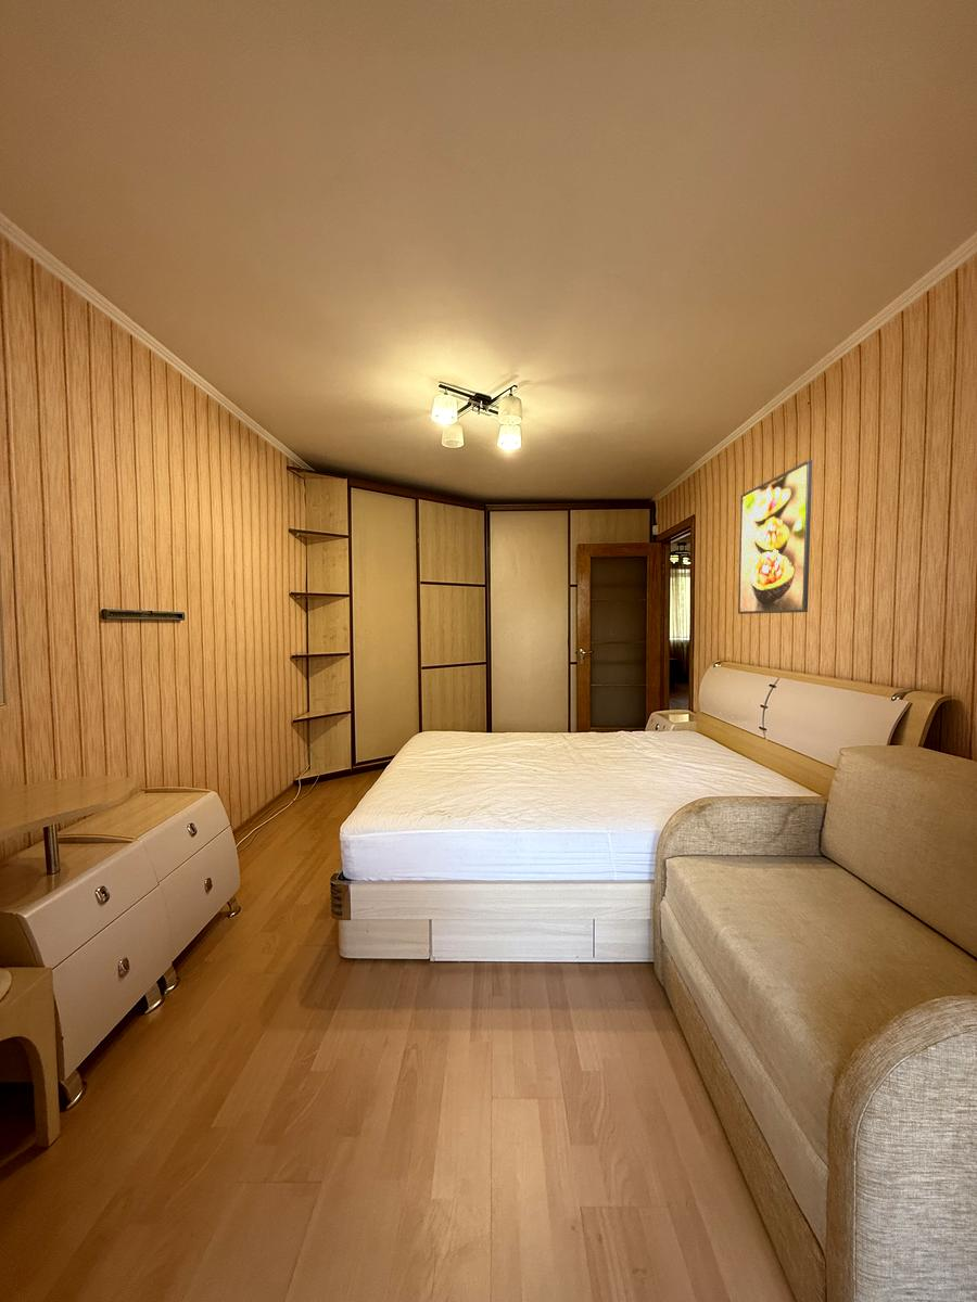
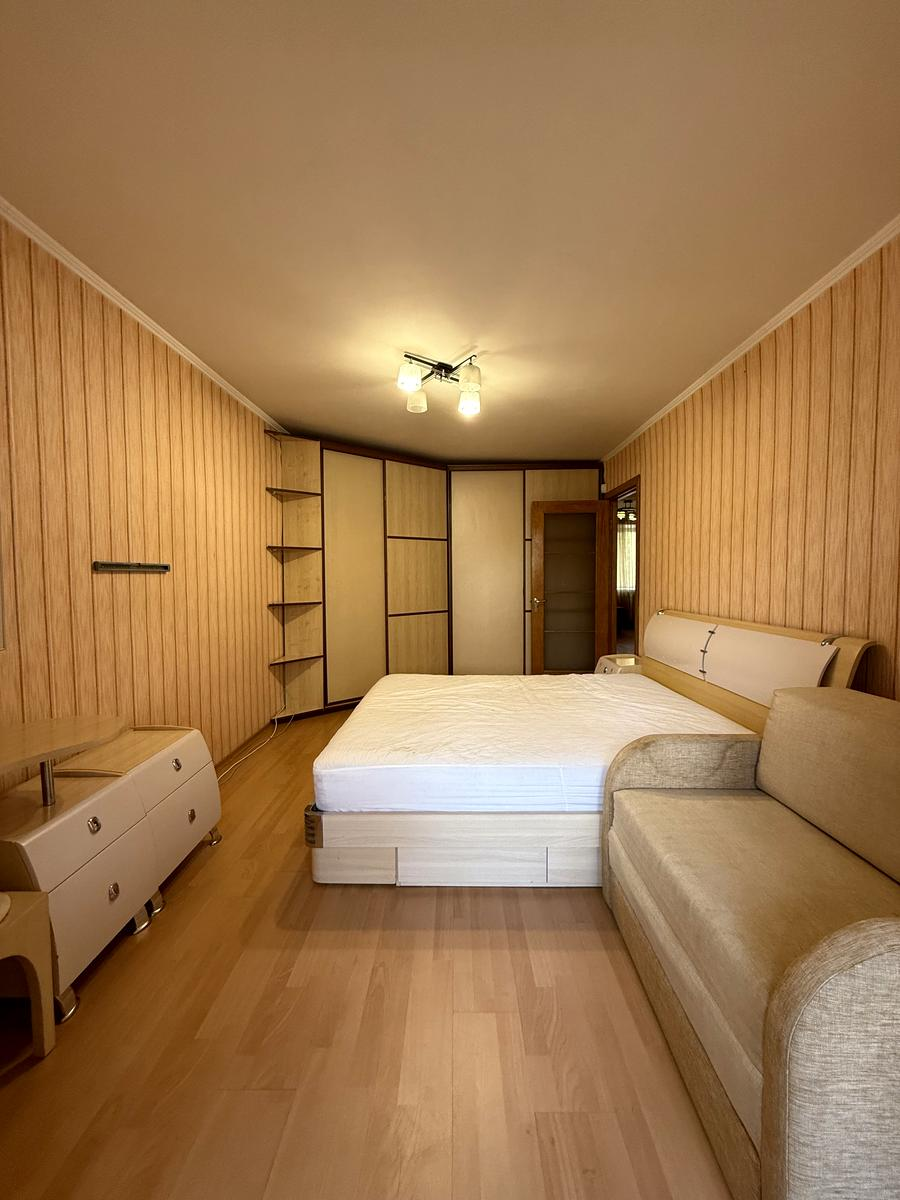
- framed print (770, 547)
